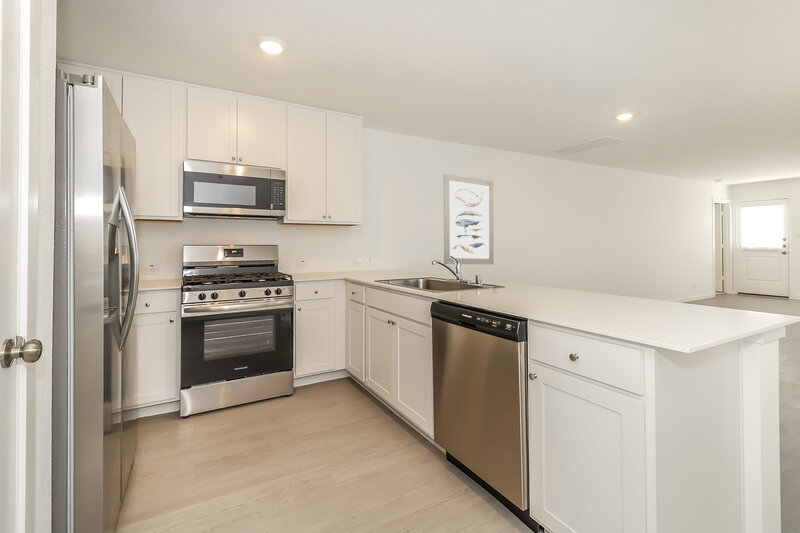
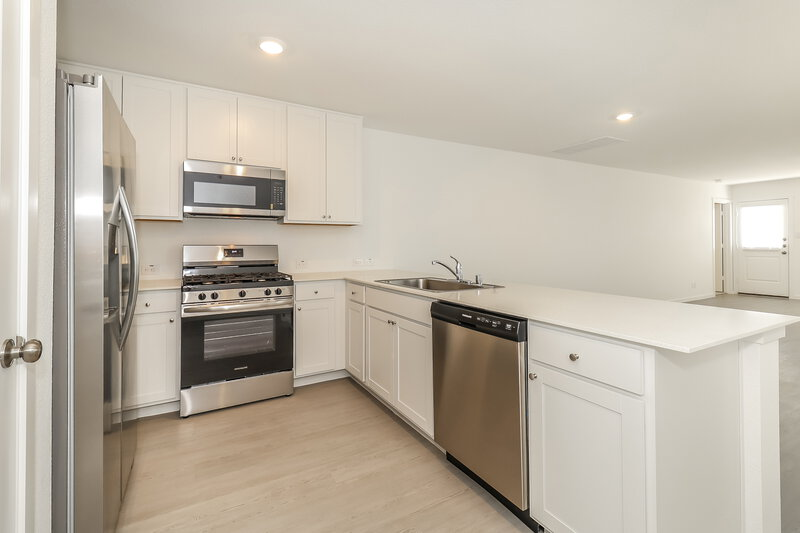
- wall art (469, 220)
